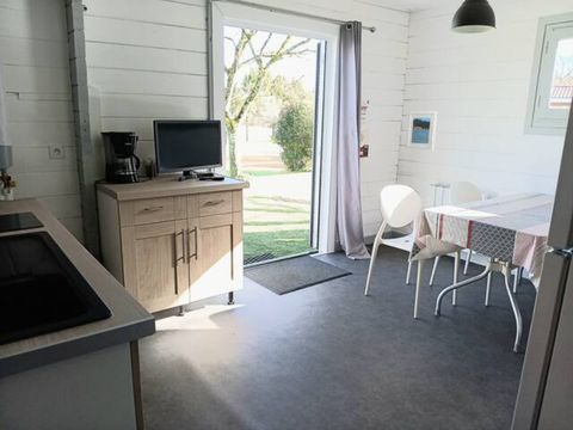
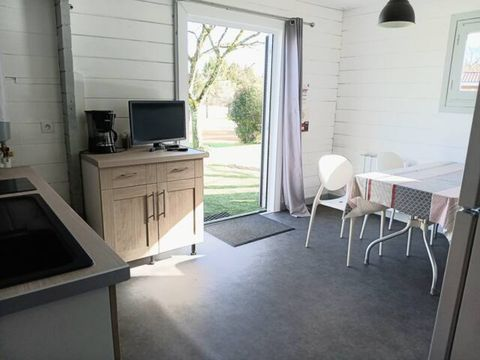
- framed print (420, 130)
